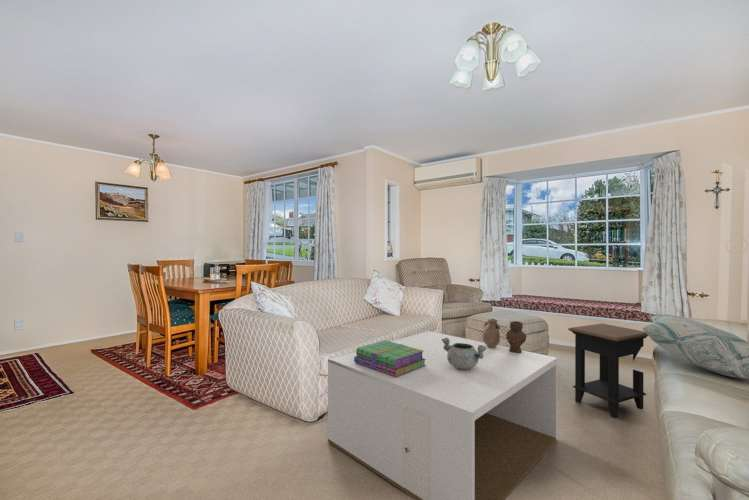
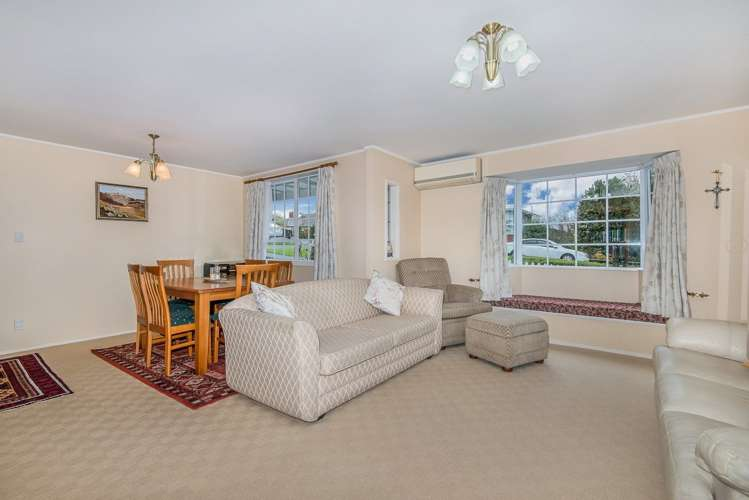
- stack of books (389, 356)
- side table (608, 367)
- decorative bowl (463, 353)
- coffee table (442, 399)
- decorative pillow (694, 342)
- vase (506, 334)
